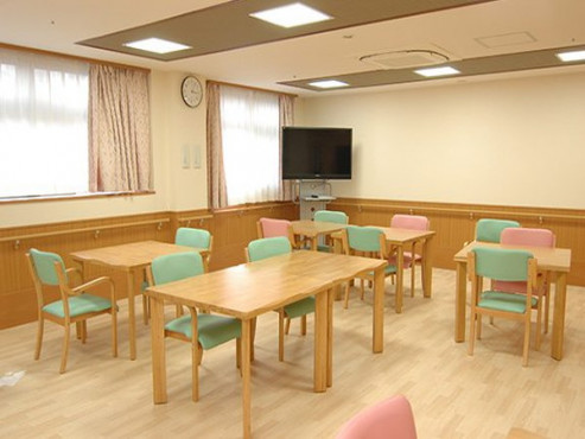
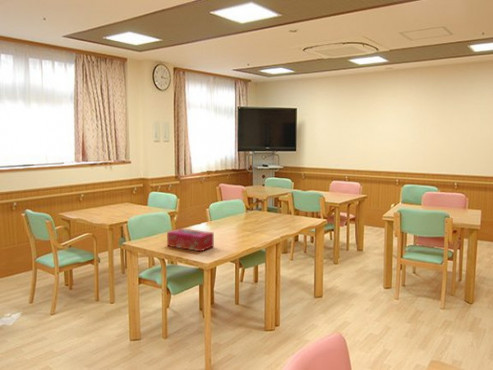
+ tissue box (190, 239)
